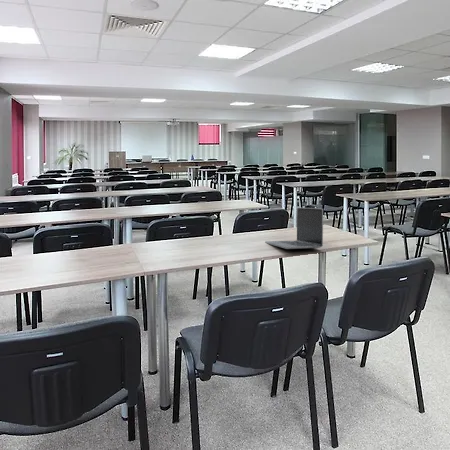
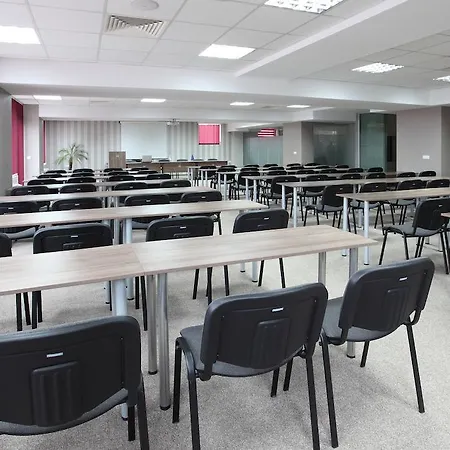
- laptop (297, 227)
